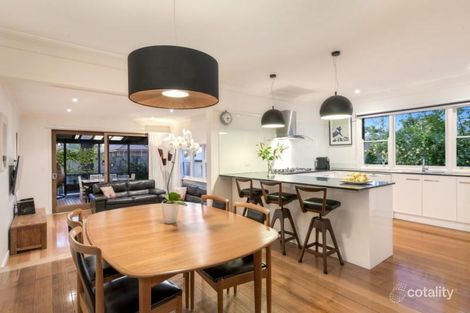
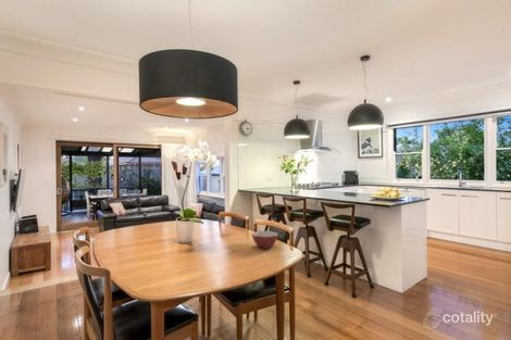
+ bowl (265, 239)
